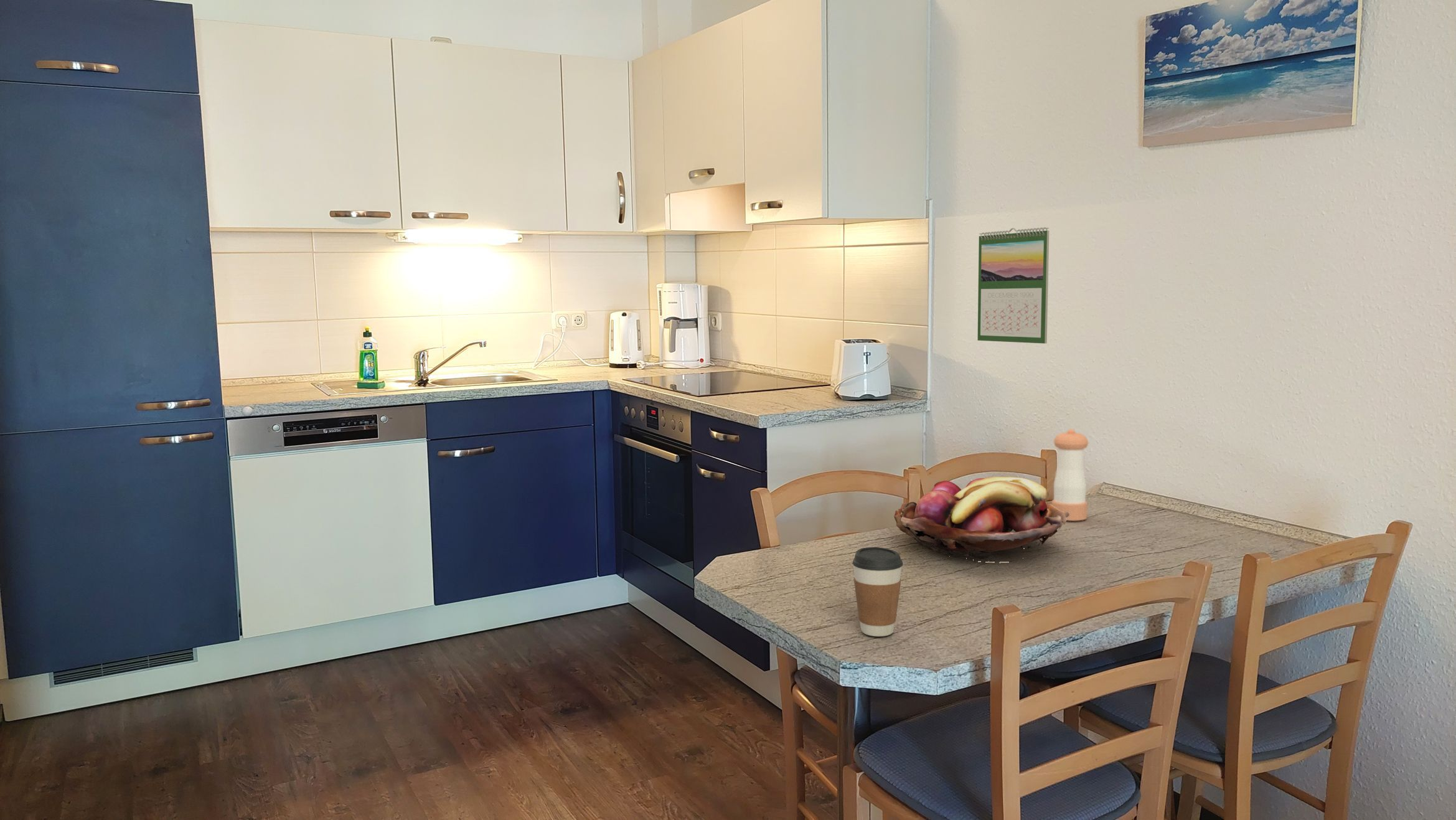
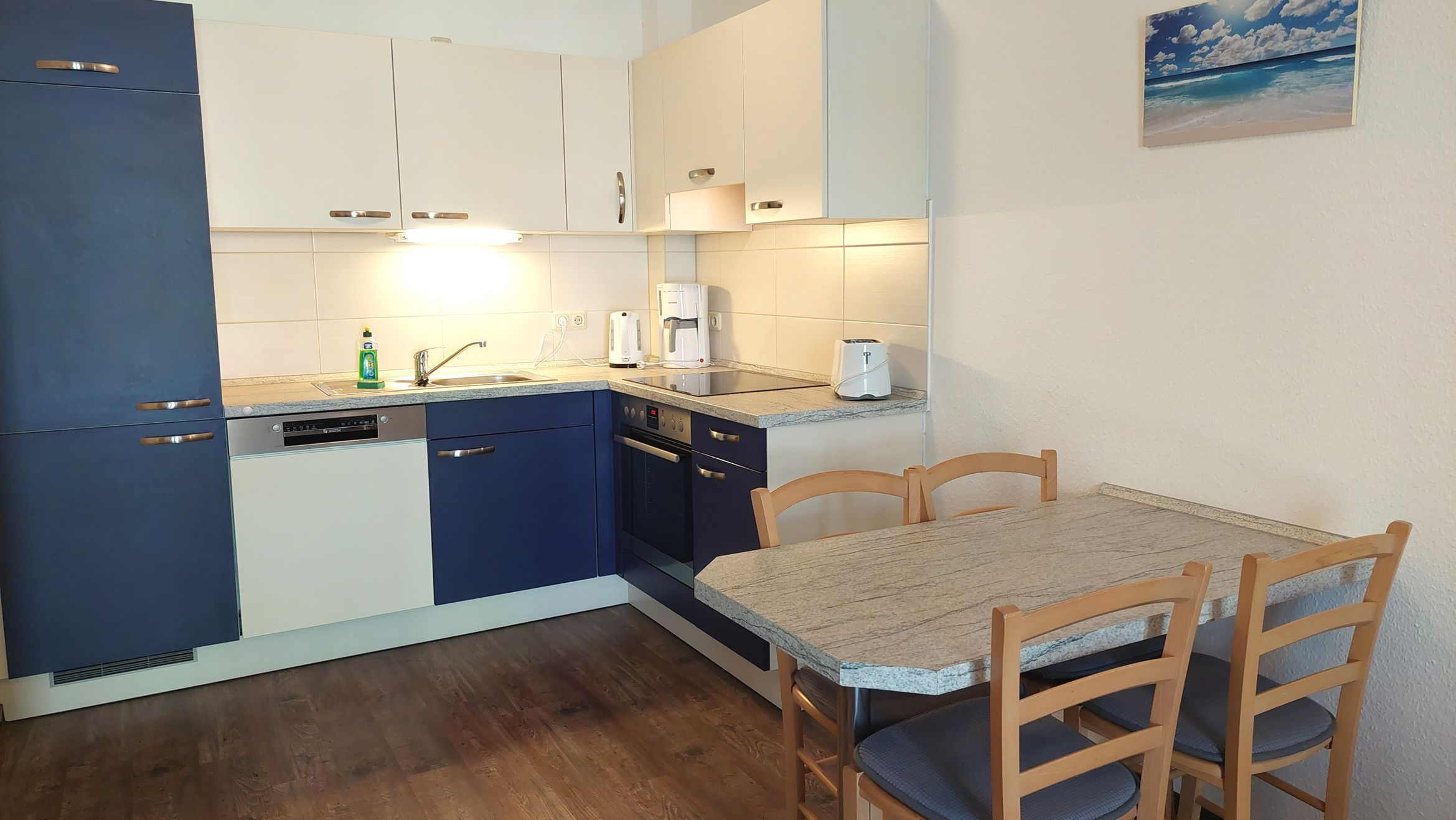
- fruit basket (979, 512)
- coffee cup (877, 592)
- pepper shaker (1070, 473)
- calendar (1012, 285)
